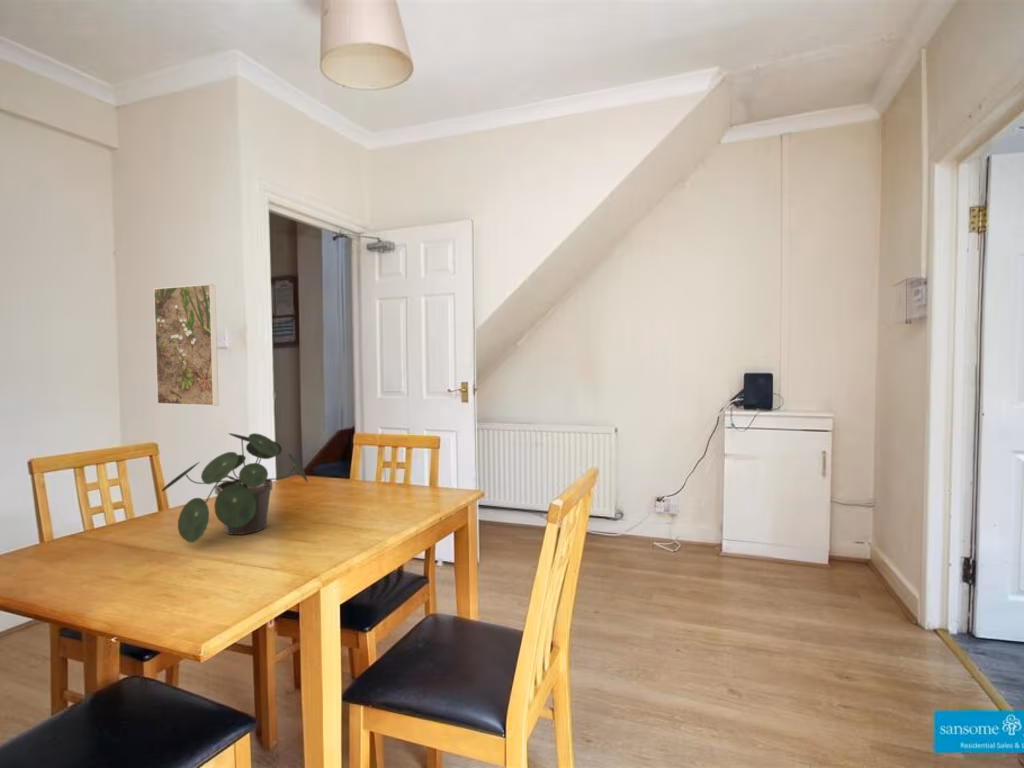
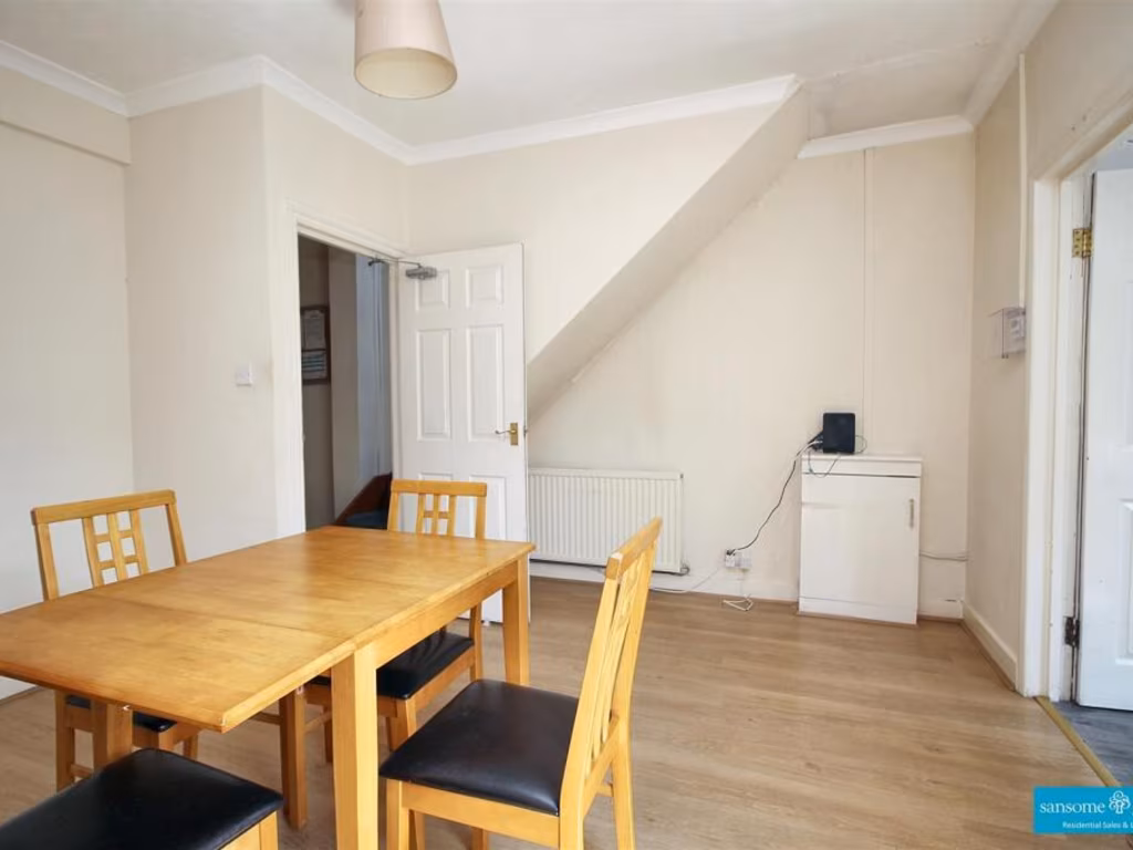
- potted plant (240, 481)
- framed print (185, 345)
